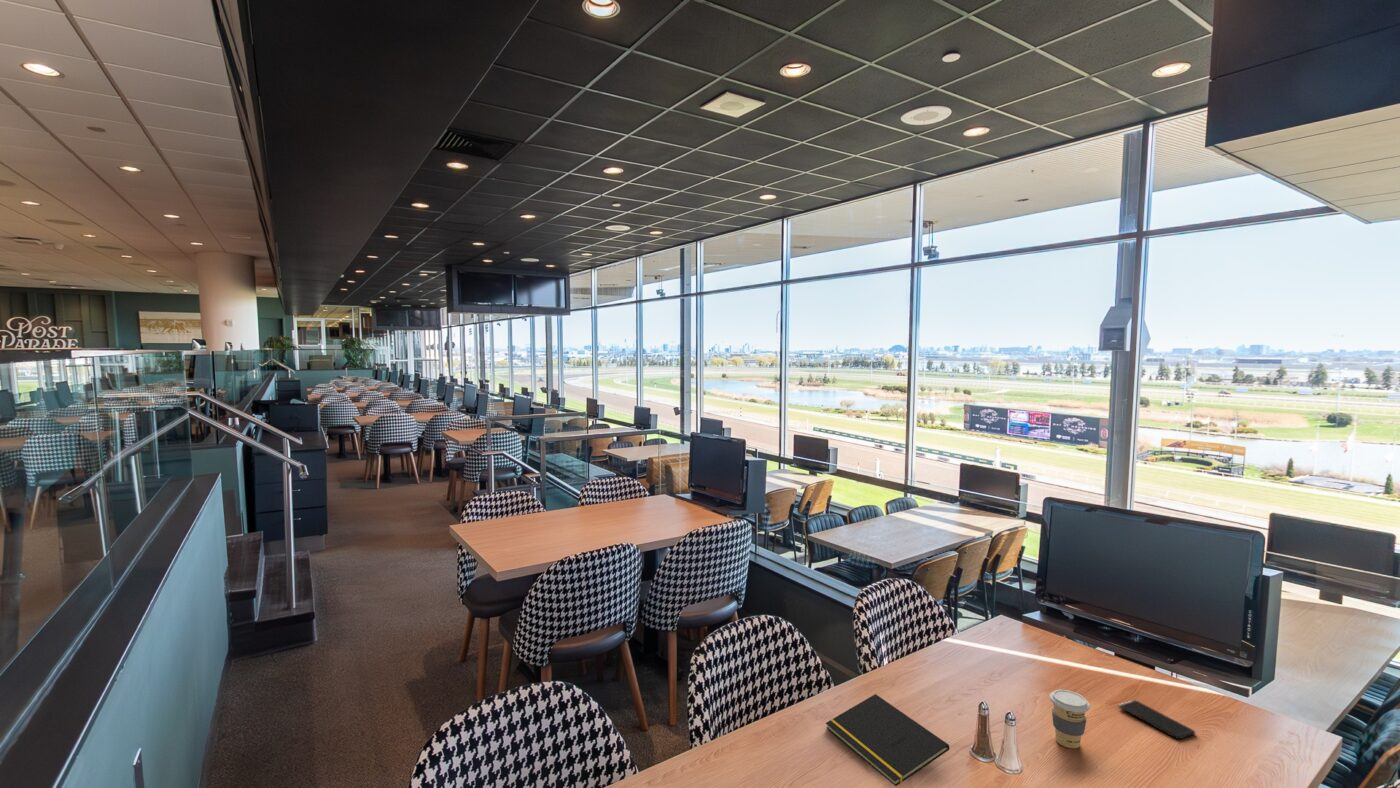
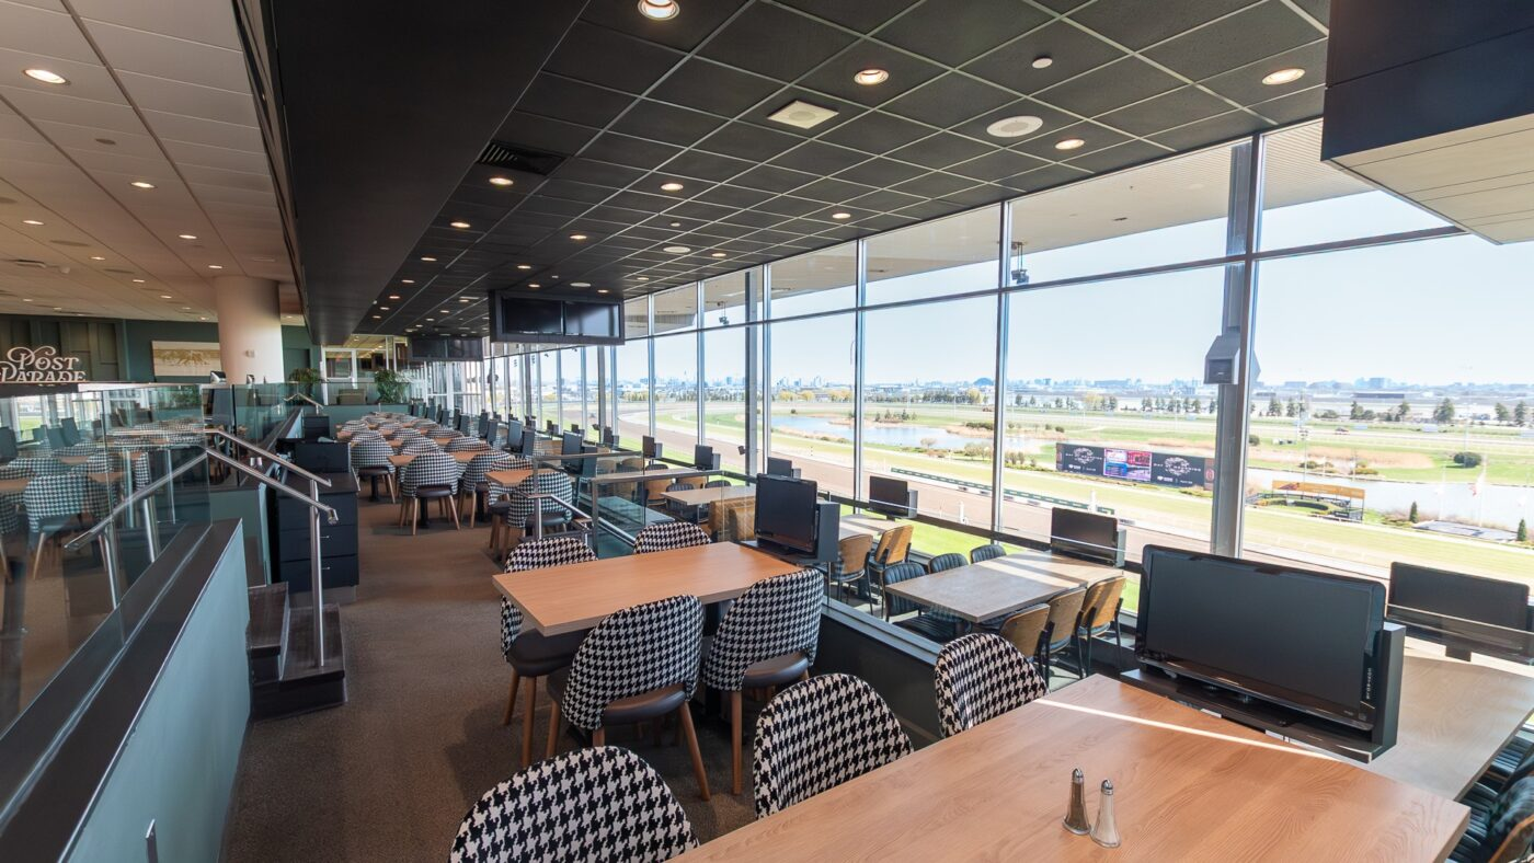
- coffee cup (1068, 719)
- notepad (884, 735)
- smartphone (1155, 718)
